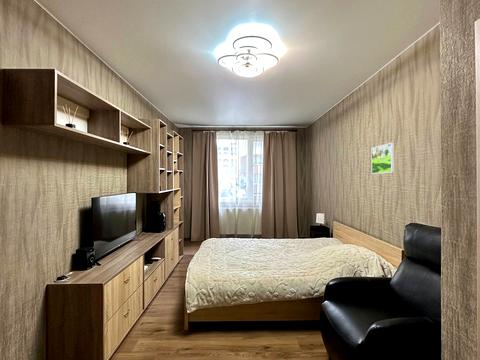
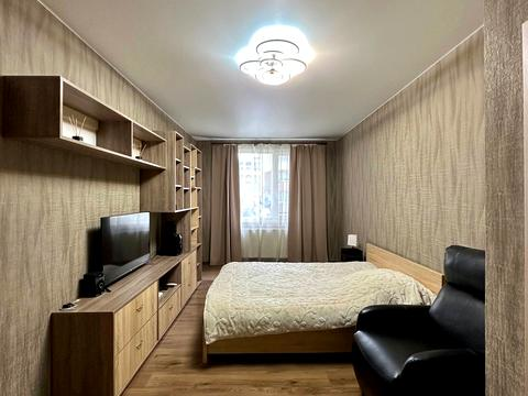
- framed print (382, 159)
